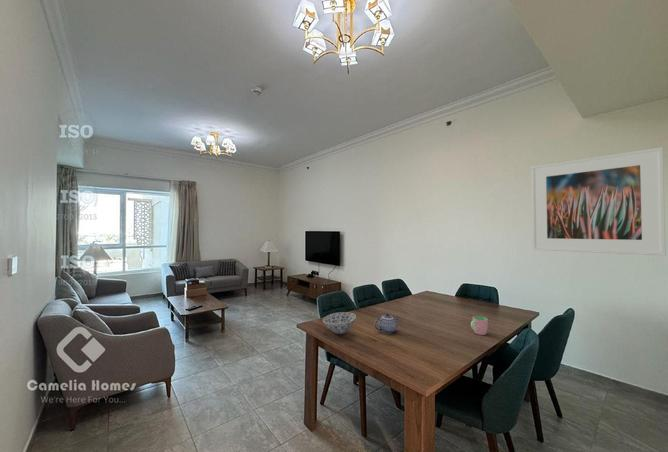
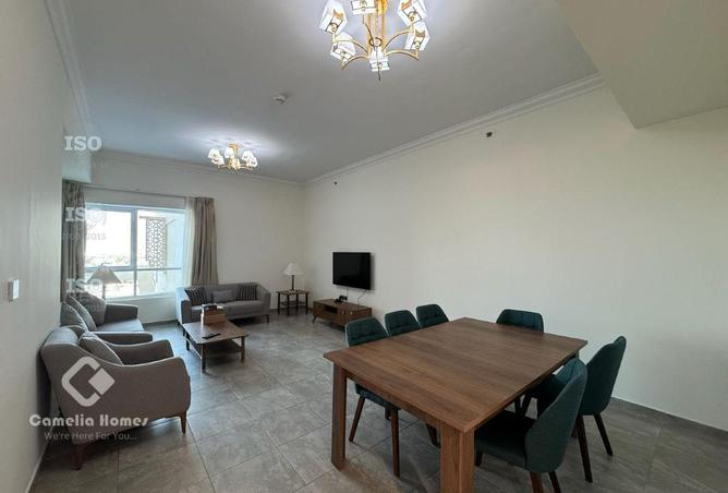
- cup (478, 325)
- teapot (387, 322)
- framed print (589, 205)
- bowl (339, 324)
